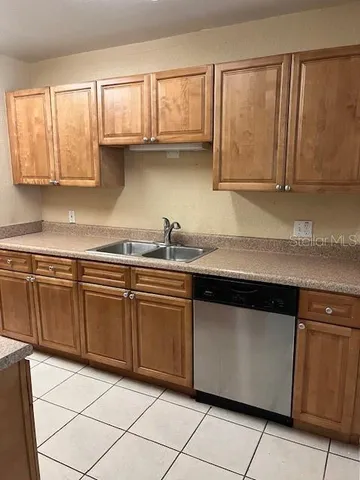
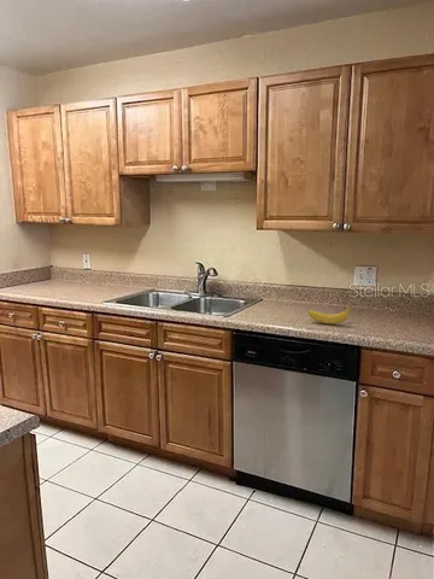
+ fruit (328, 315)
